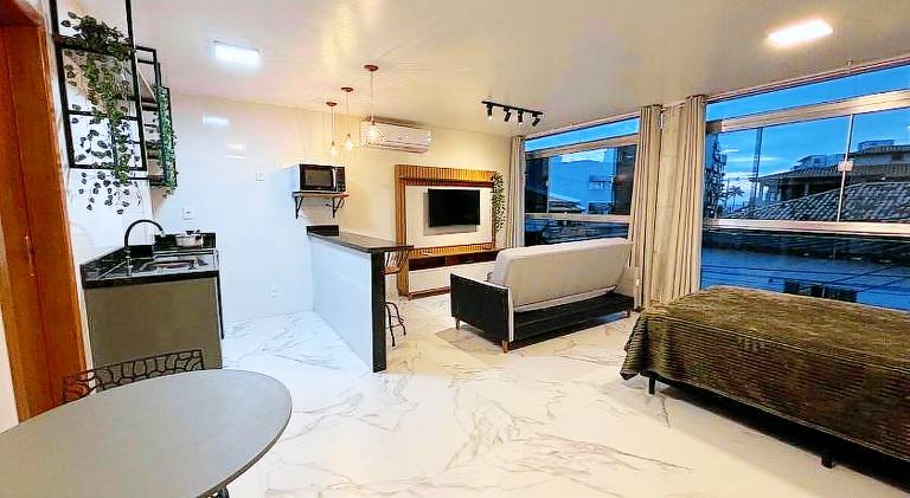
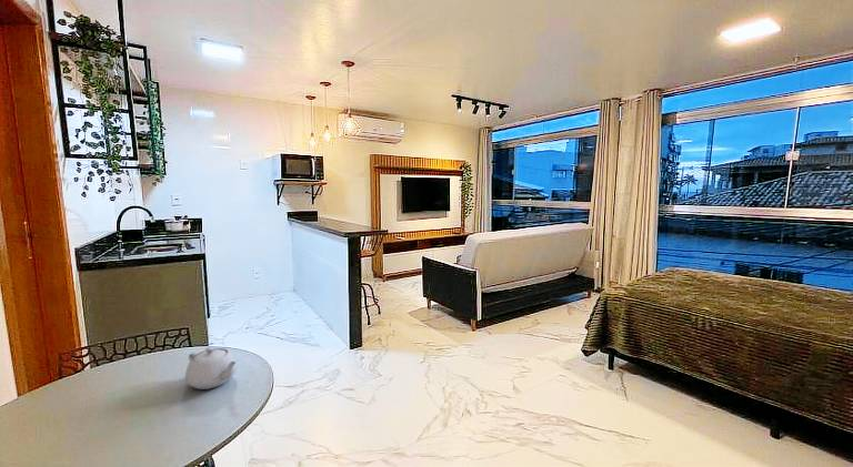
+ teapot (212, 365)
